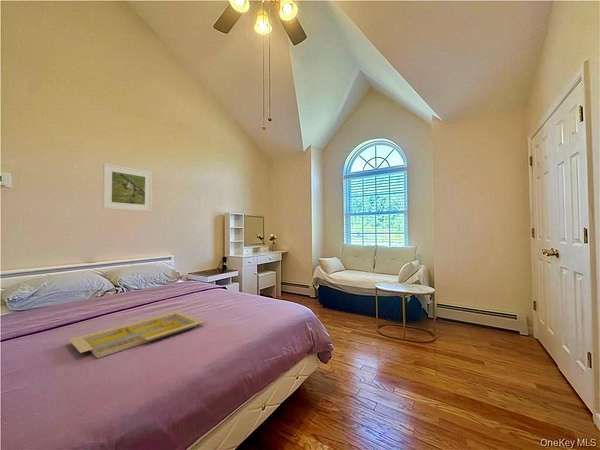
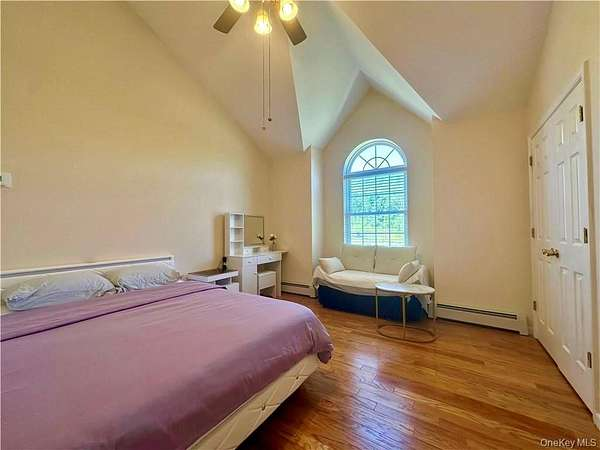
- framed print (129, 188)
- serving tray (142, 331)
